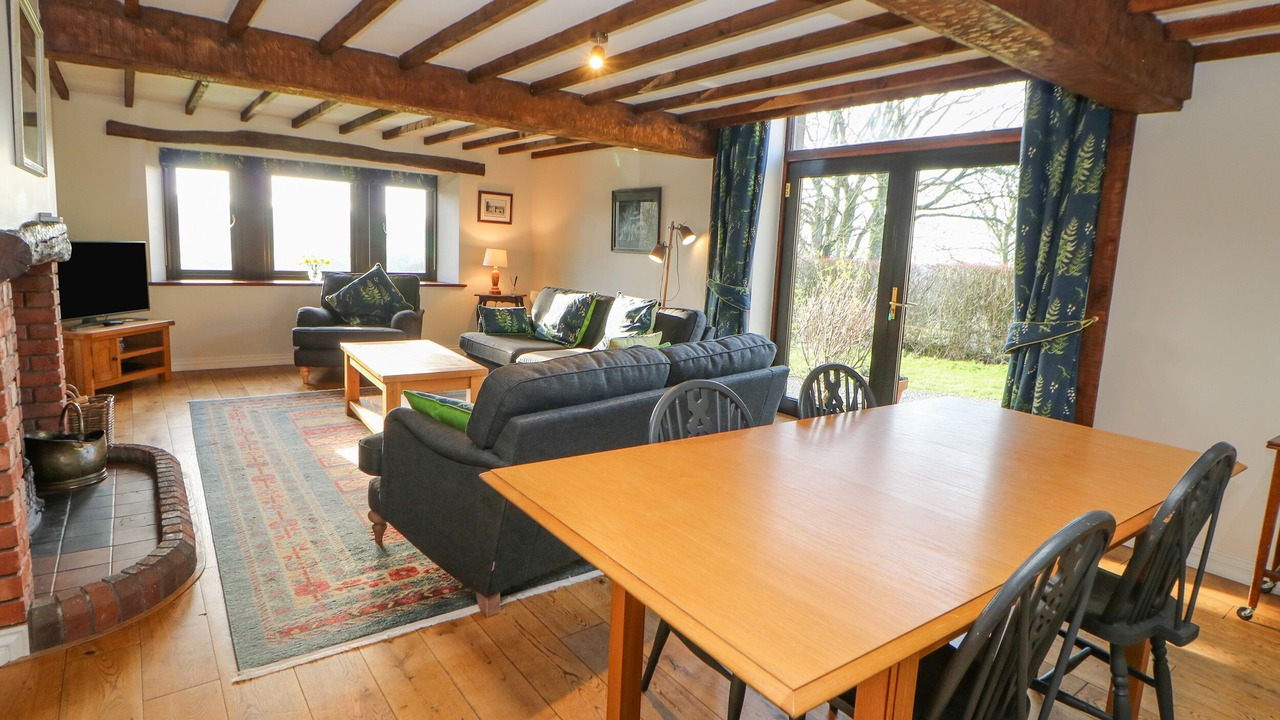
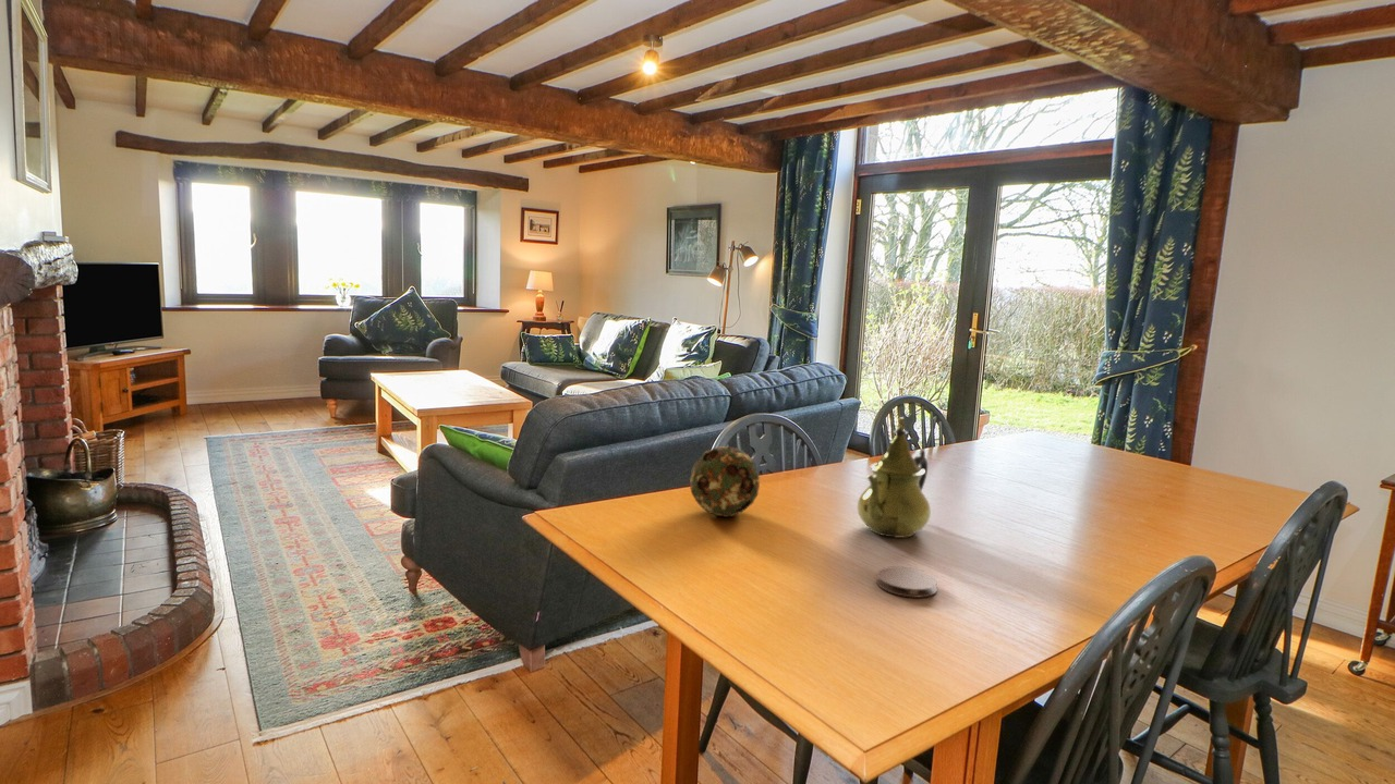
+ teapot (898, 474)
+ coaster (906, 580)
+ decorative ball (725, 480)
